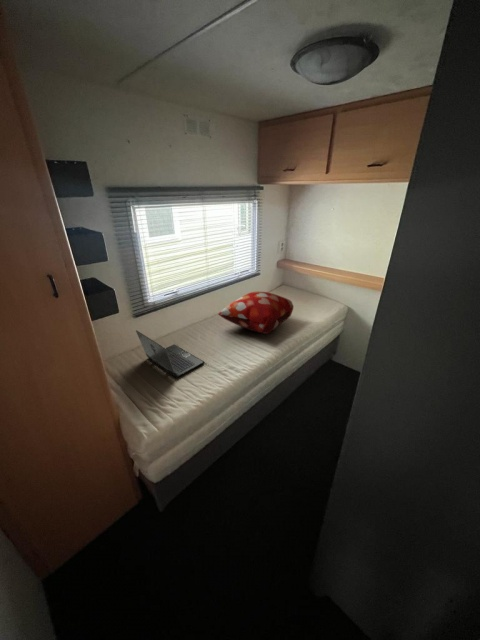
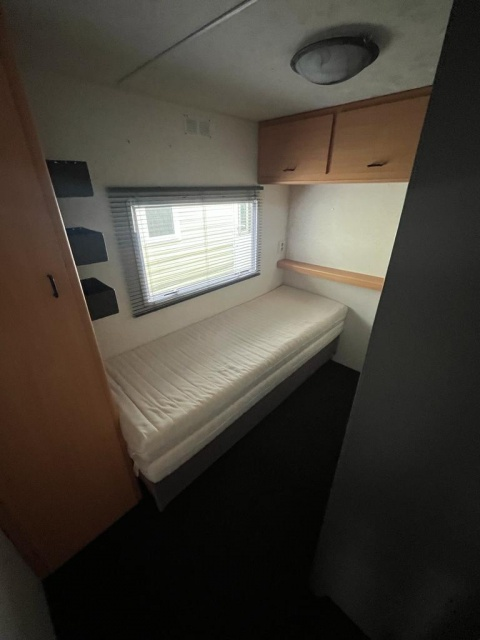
- laptop (170, 347)
- decorative pillow (257, 310)
